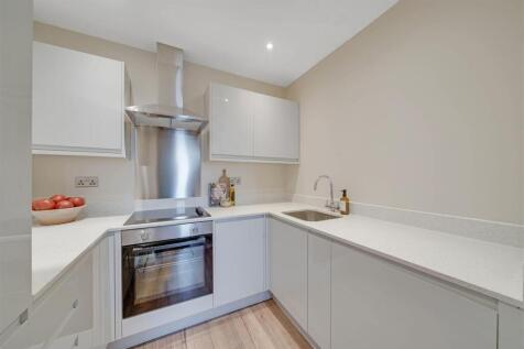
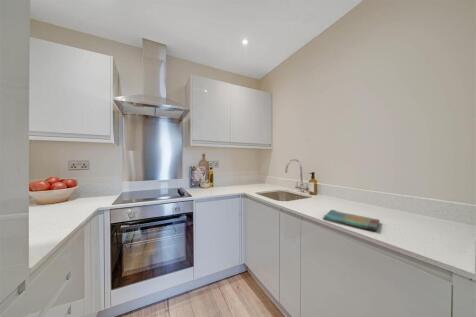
+ dish towel (350, 218)
